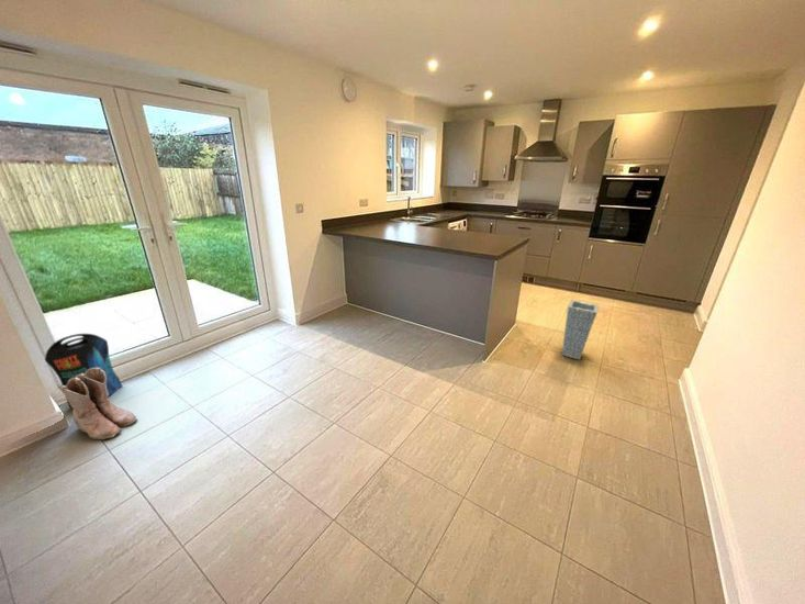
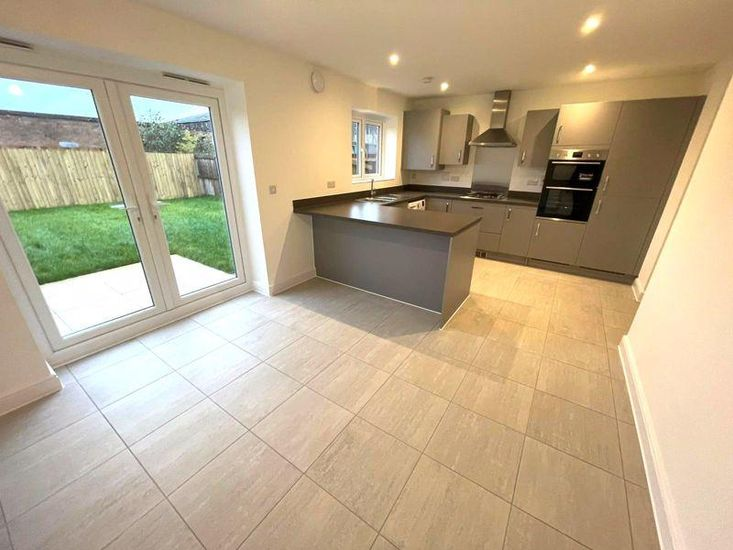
- boots (98, 401)
- vase (577, 331)
- pouch (87, 369)
